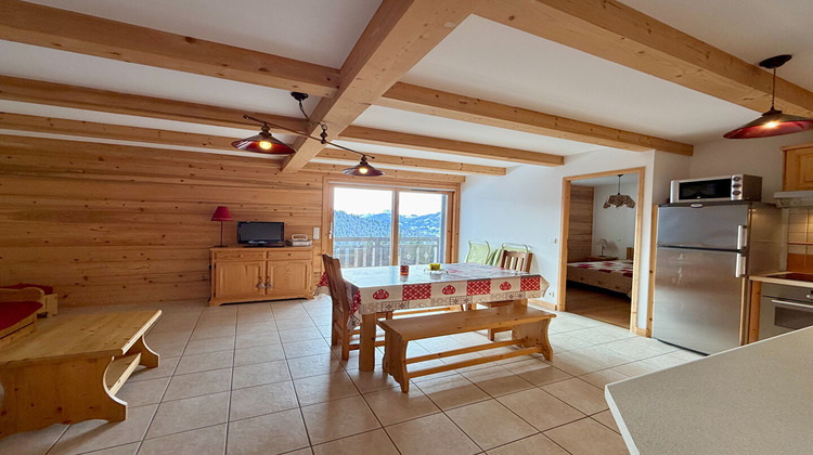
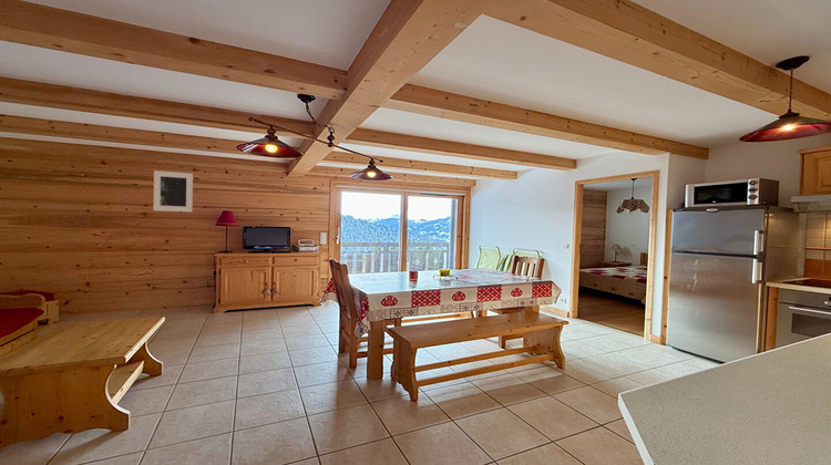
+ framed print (173, 192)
